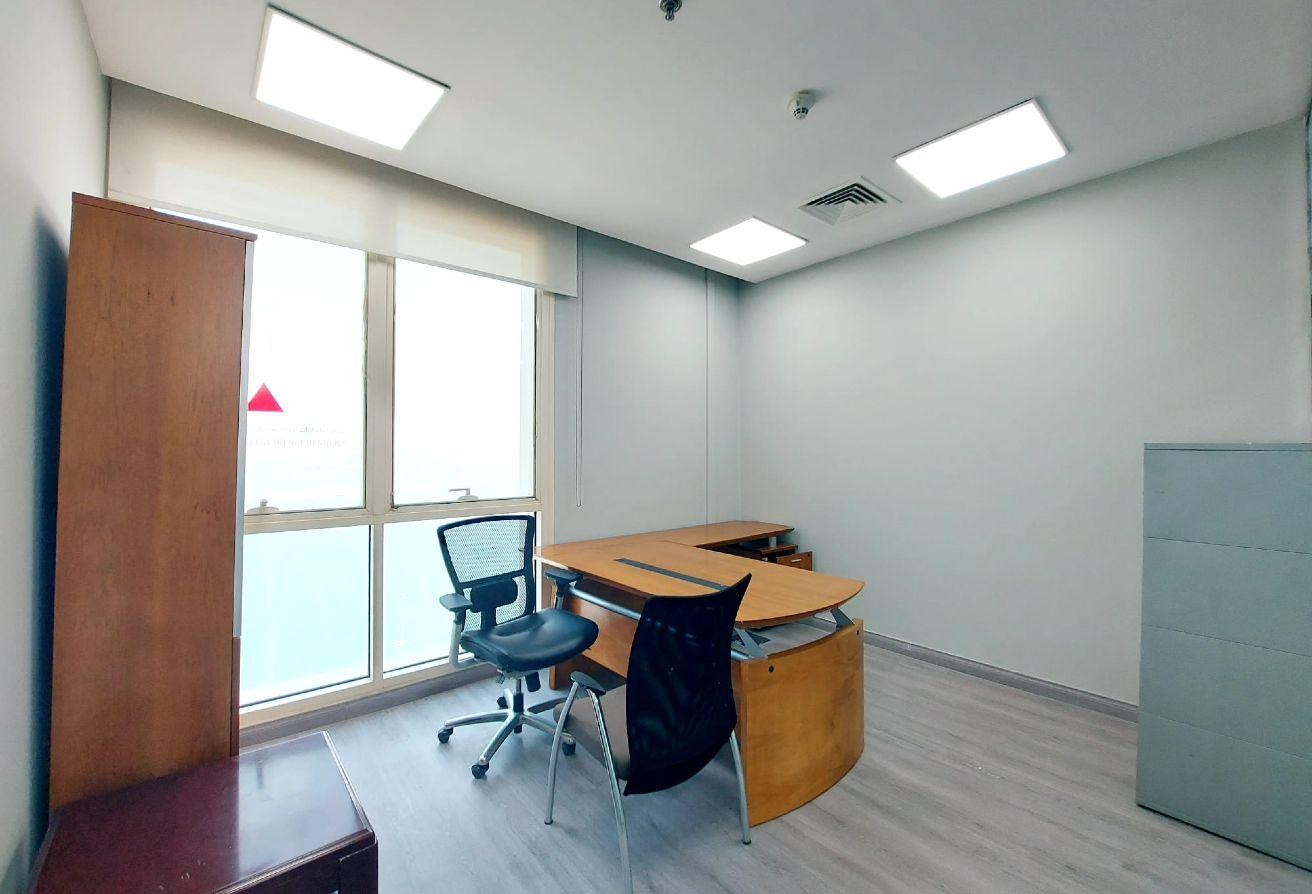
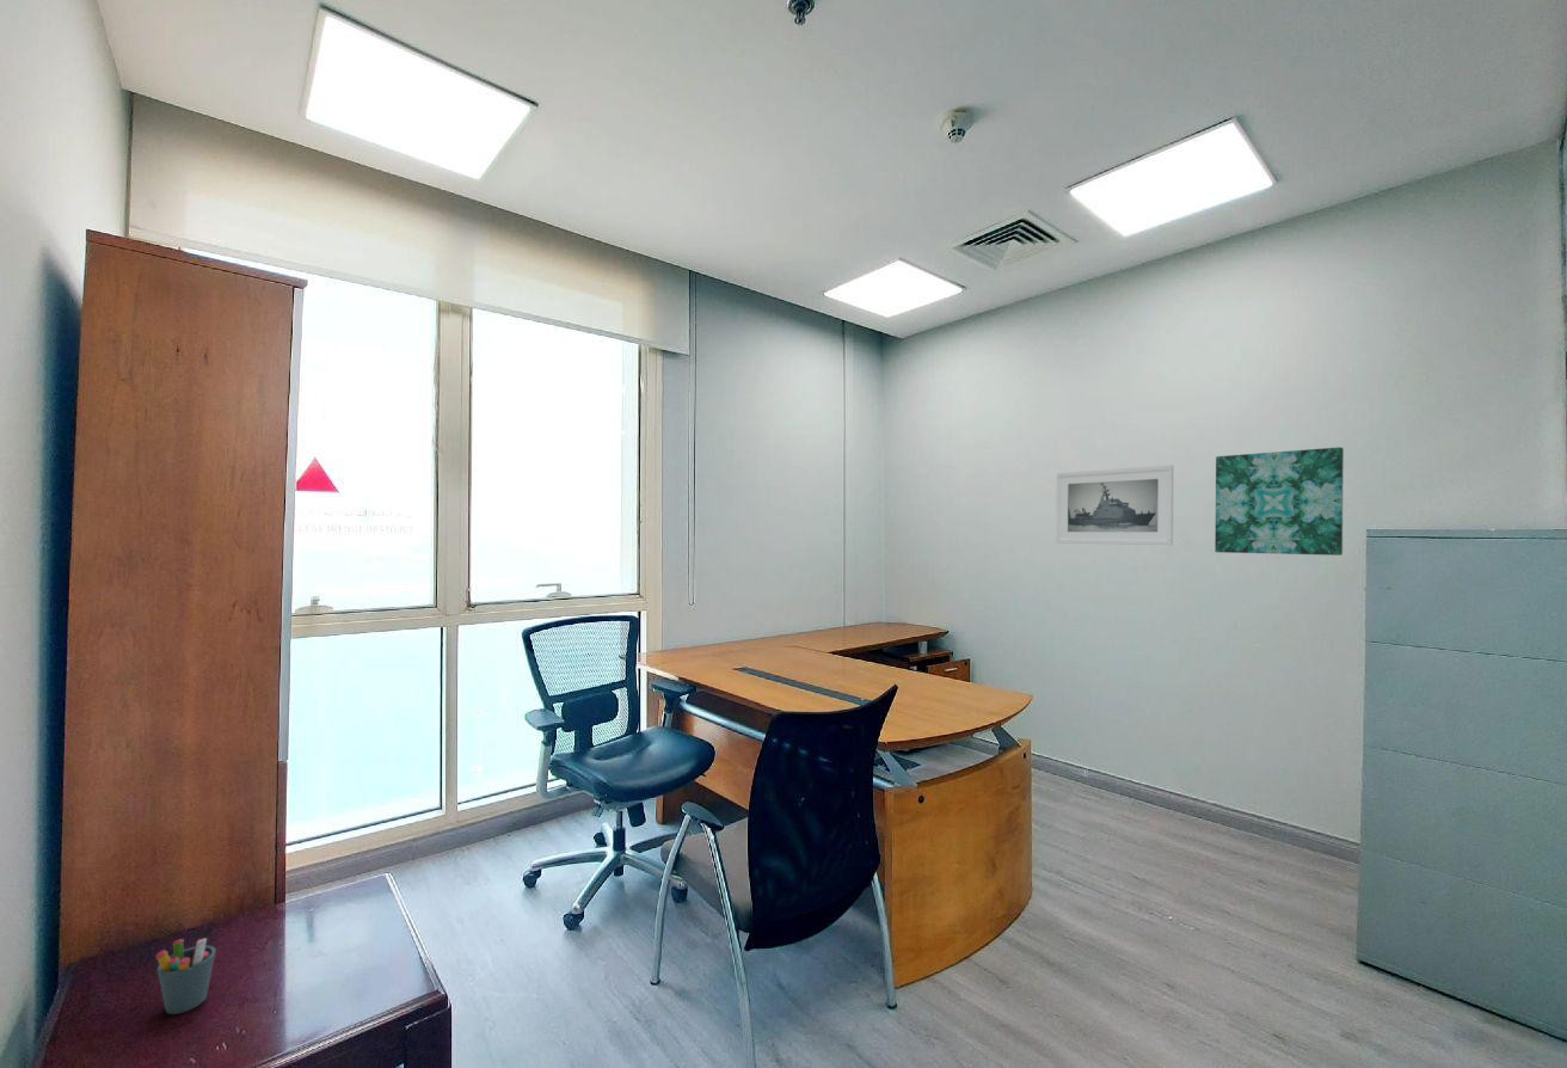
+ pen holder (185, 969)
+ wall art (1276, 503)
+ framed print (1111, 507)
